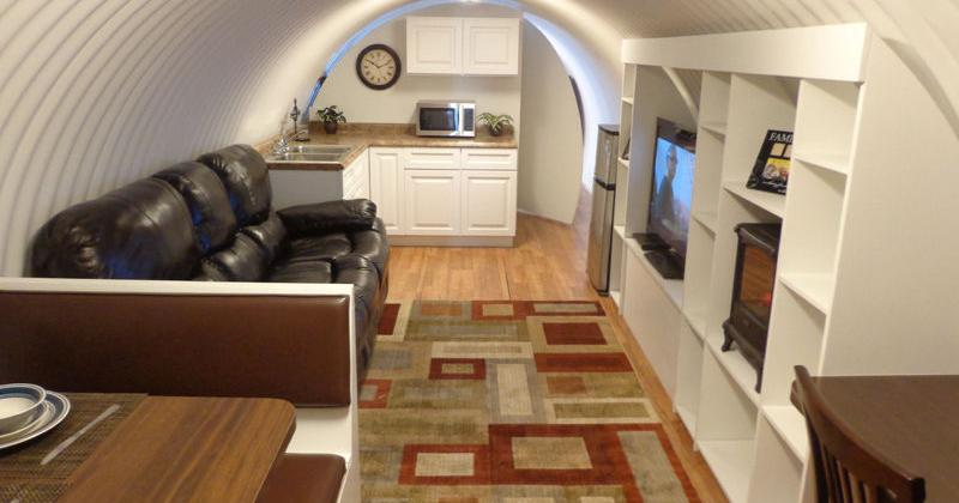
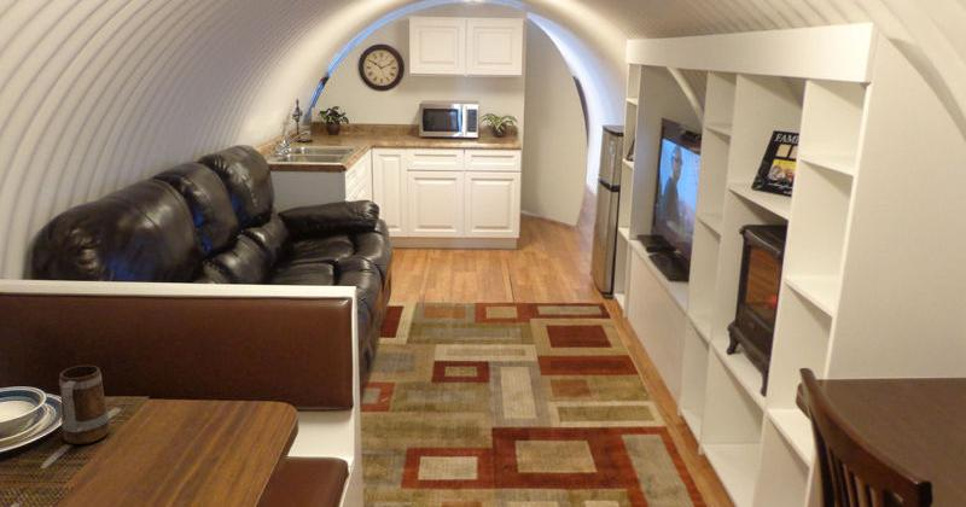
+ mug (80, 407)
